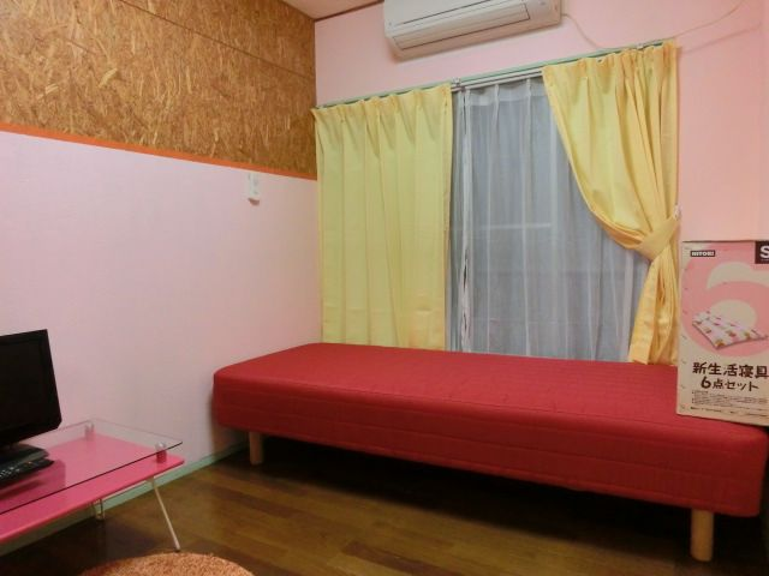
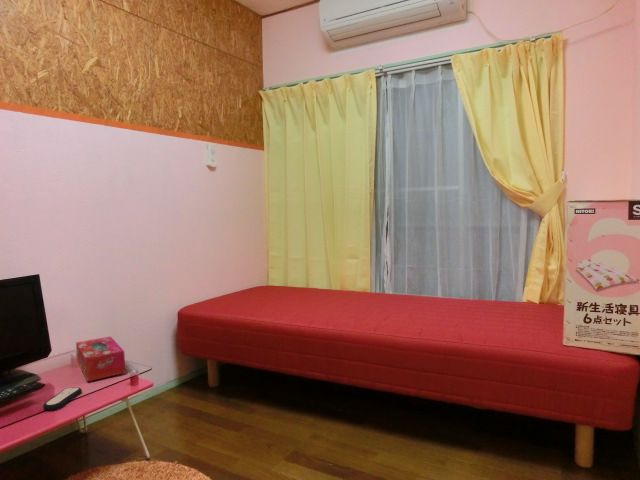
+ remote control (62, 397)
+ tissue box (99, 357)
